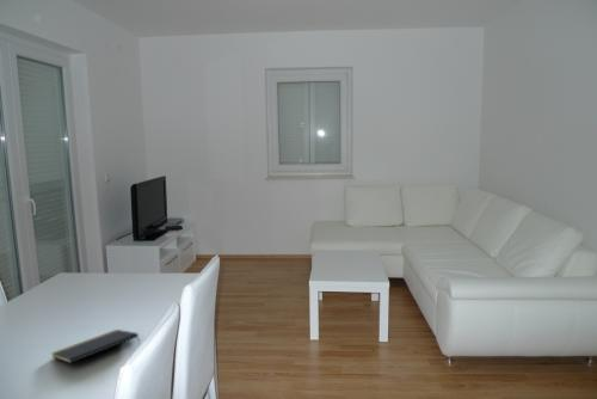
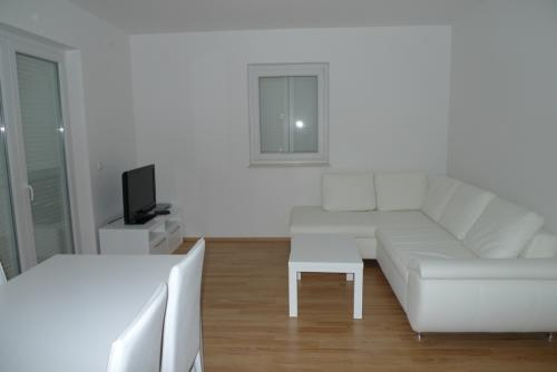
- notepad (96, 344)
